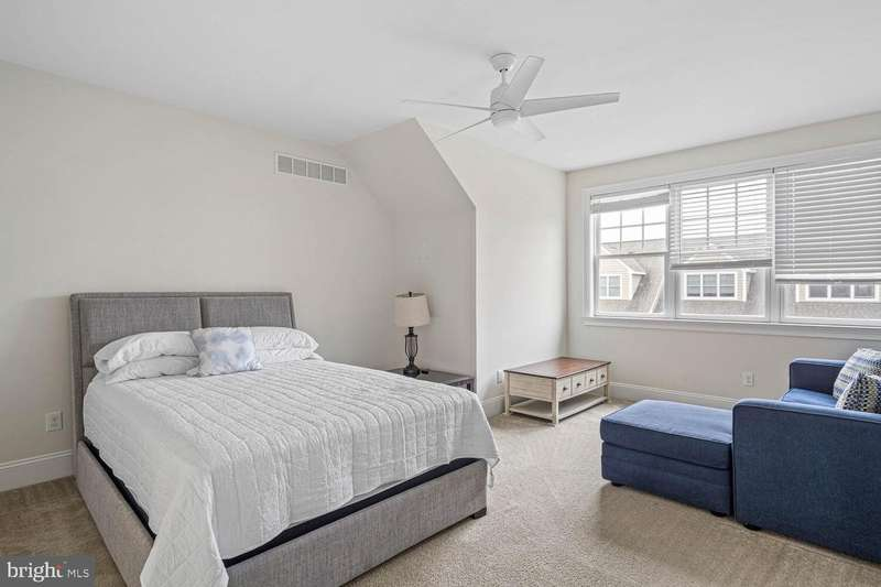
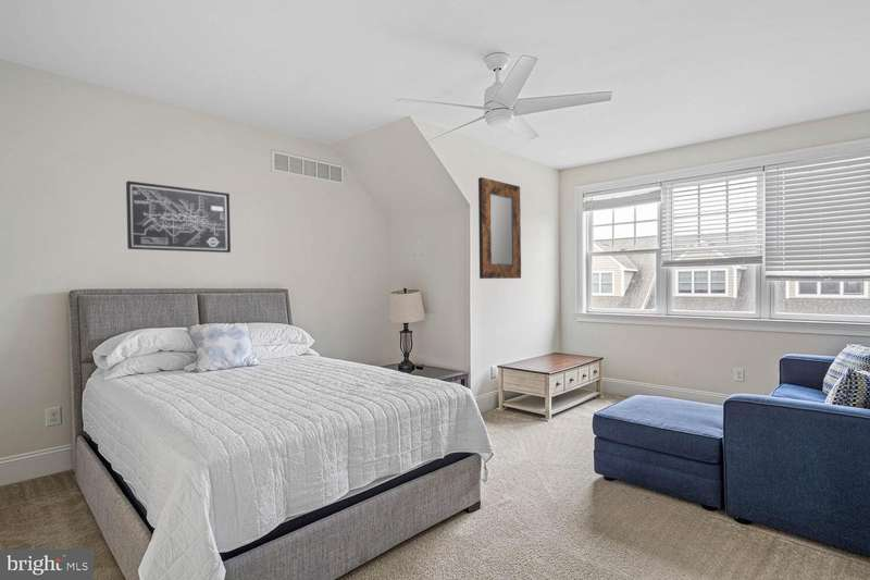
+ wall art (182, 219)
+ home mirror (500, 230)
